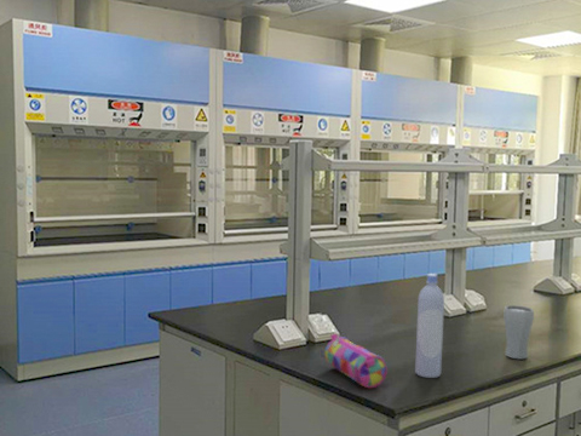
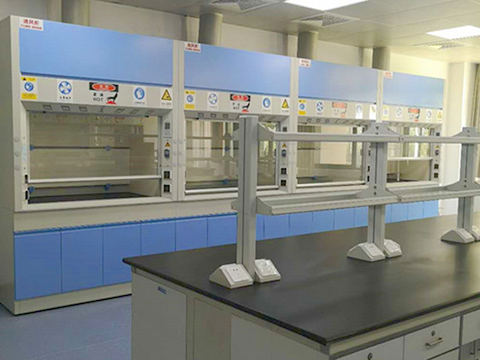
- bottle (430, 325)
- drinking glass (517, 332)
- pencil case (352, 360)
